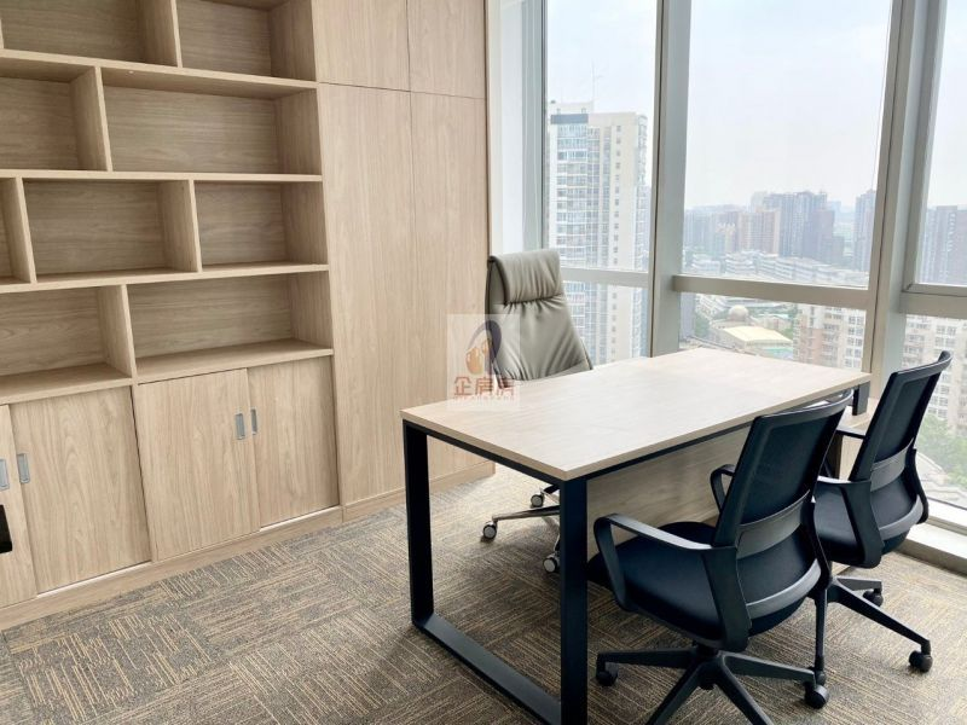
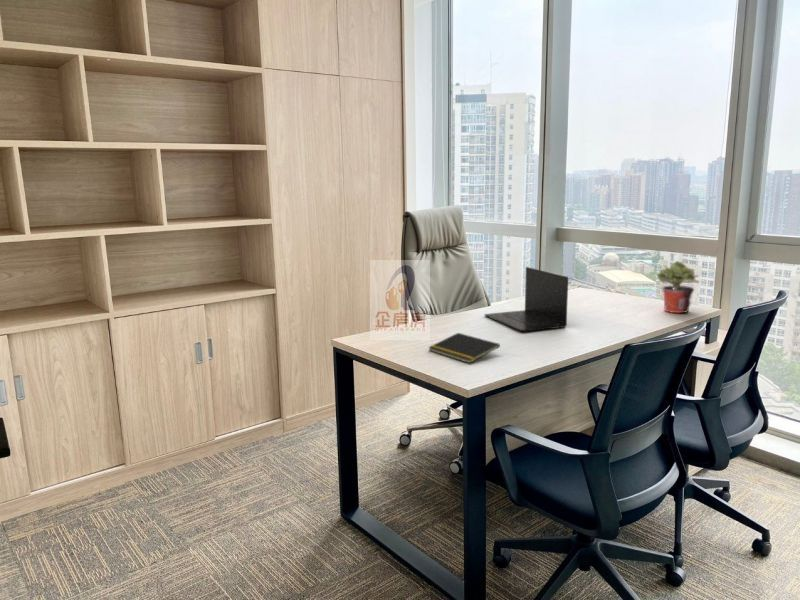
+ notepad (463, 347)
+ potted plant (677, 286)
+ laptop (525, 297)
